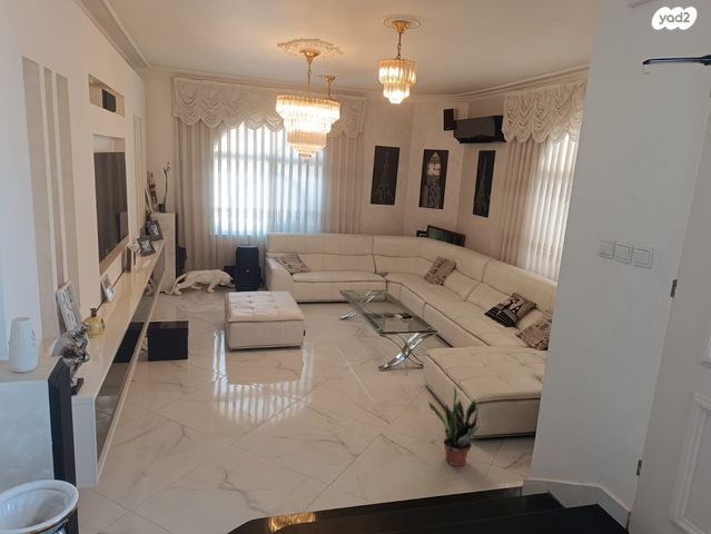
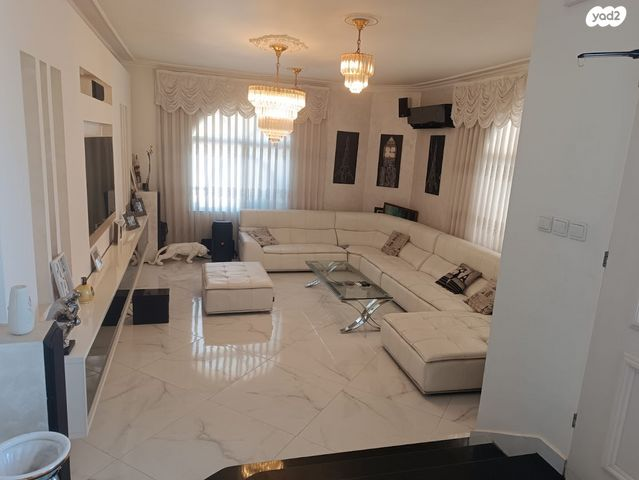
- potted plant (455, 427)
